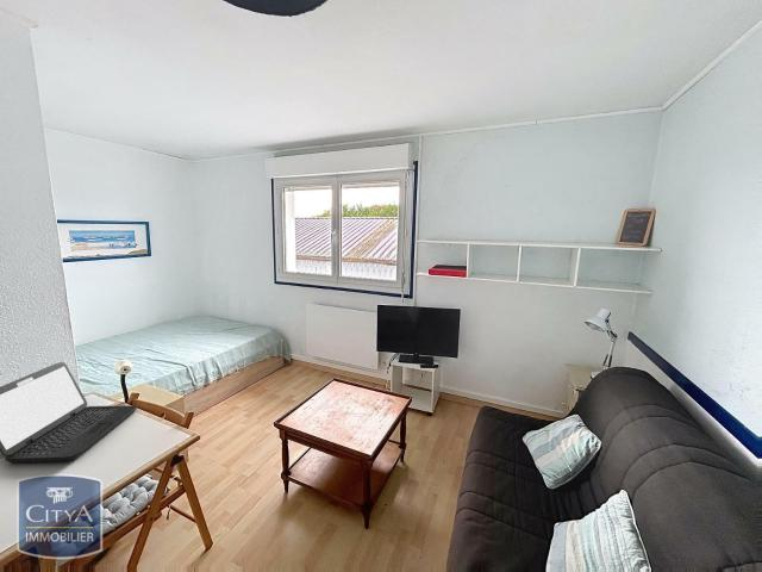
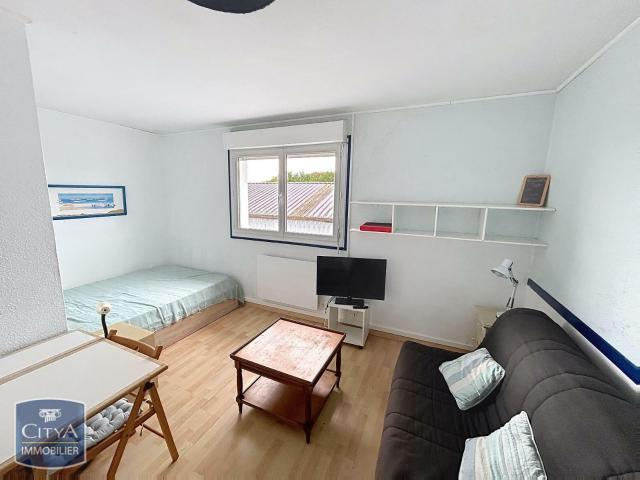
- laptop (67, 405)
